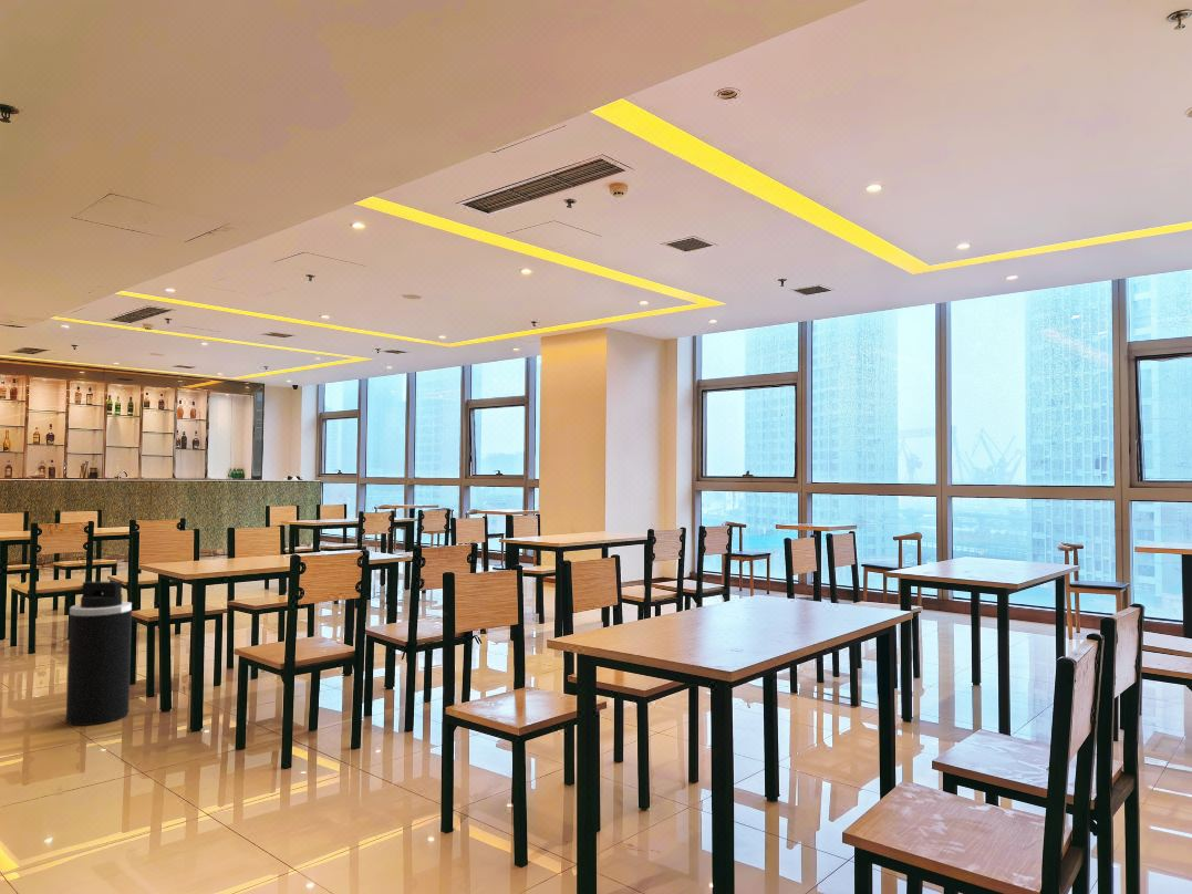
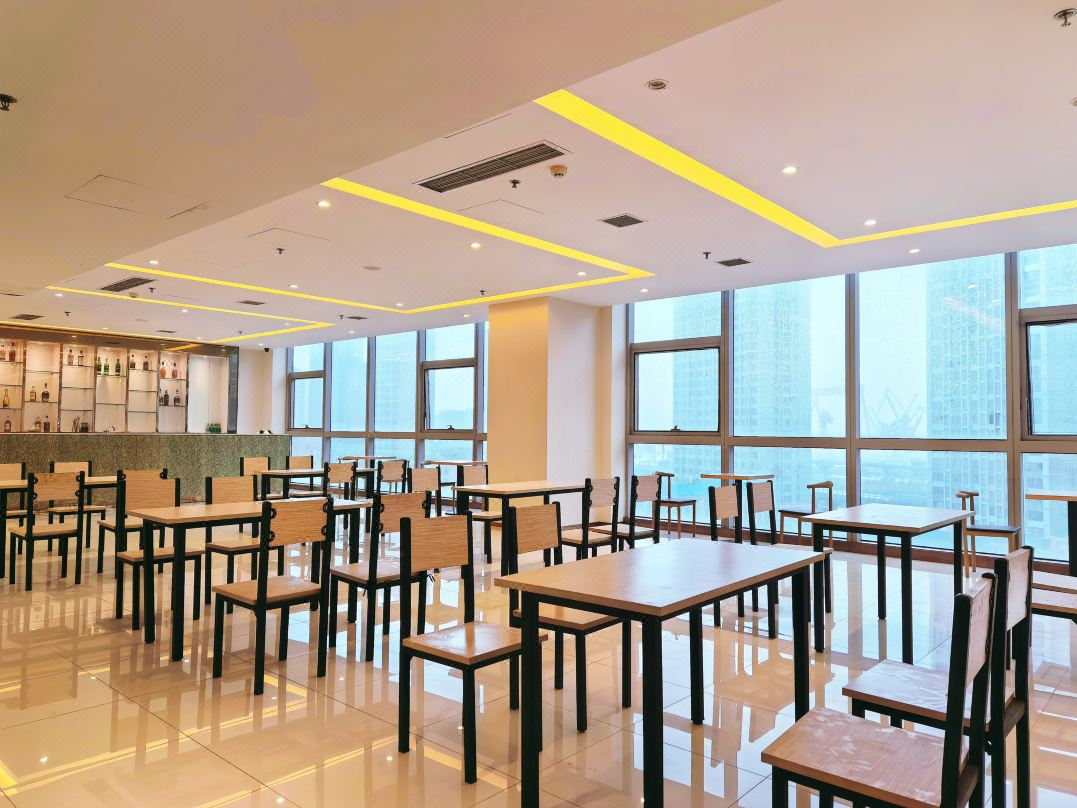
- trash can (100, 648)
